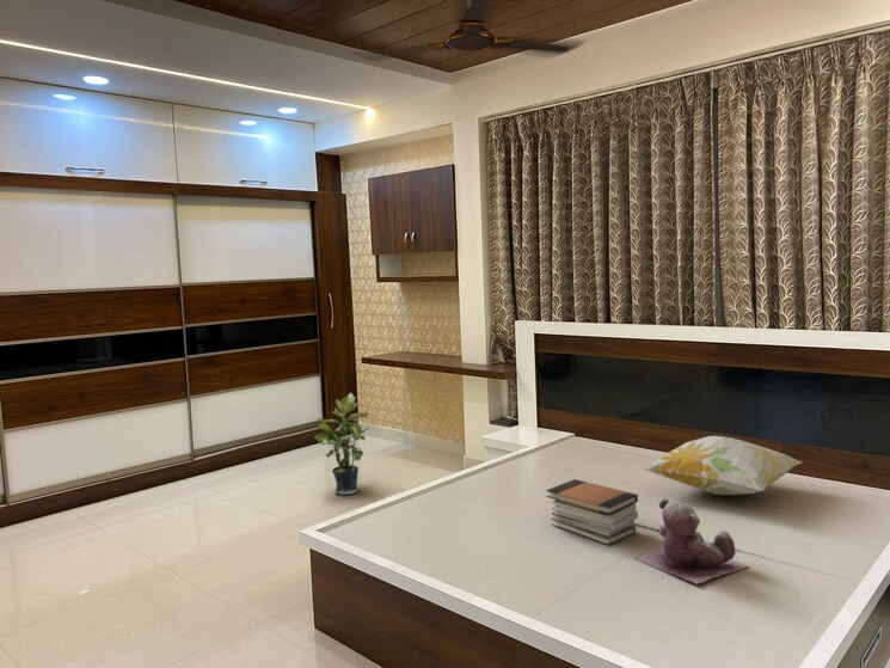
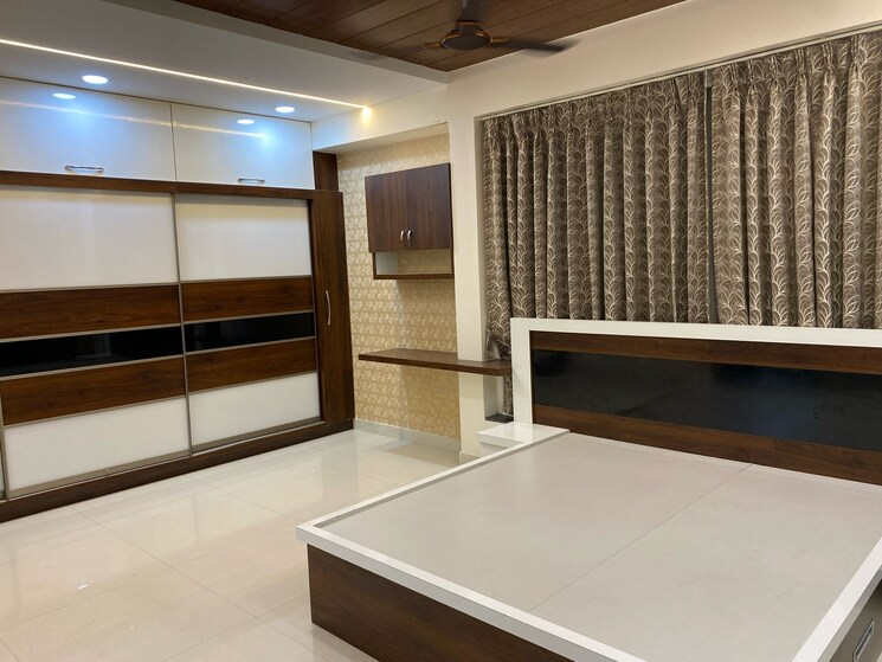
- decorative pillow (723, 465)
- potted plant (344, 442)
- book stack (593, 510)
- stuffed animal (689, 529)
